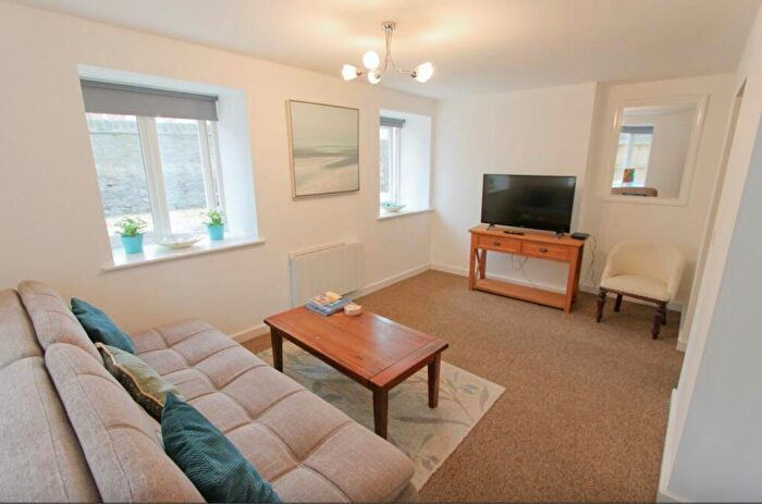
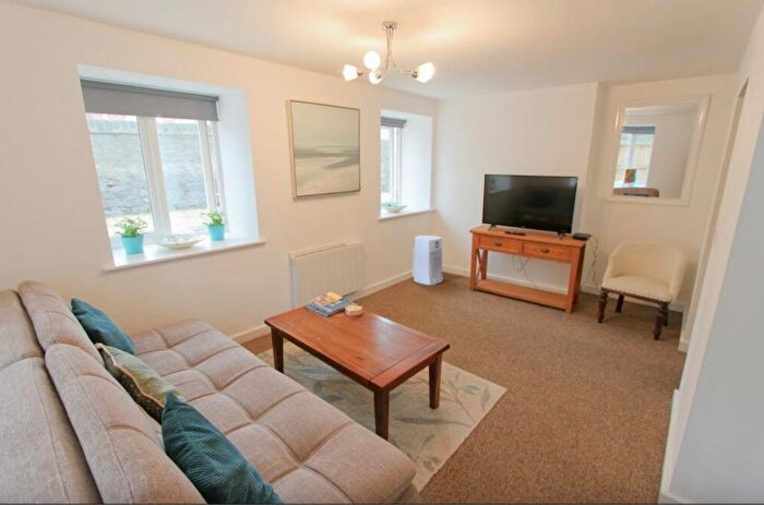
+ air purifier (427, 258)
